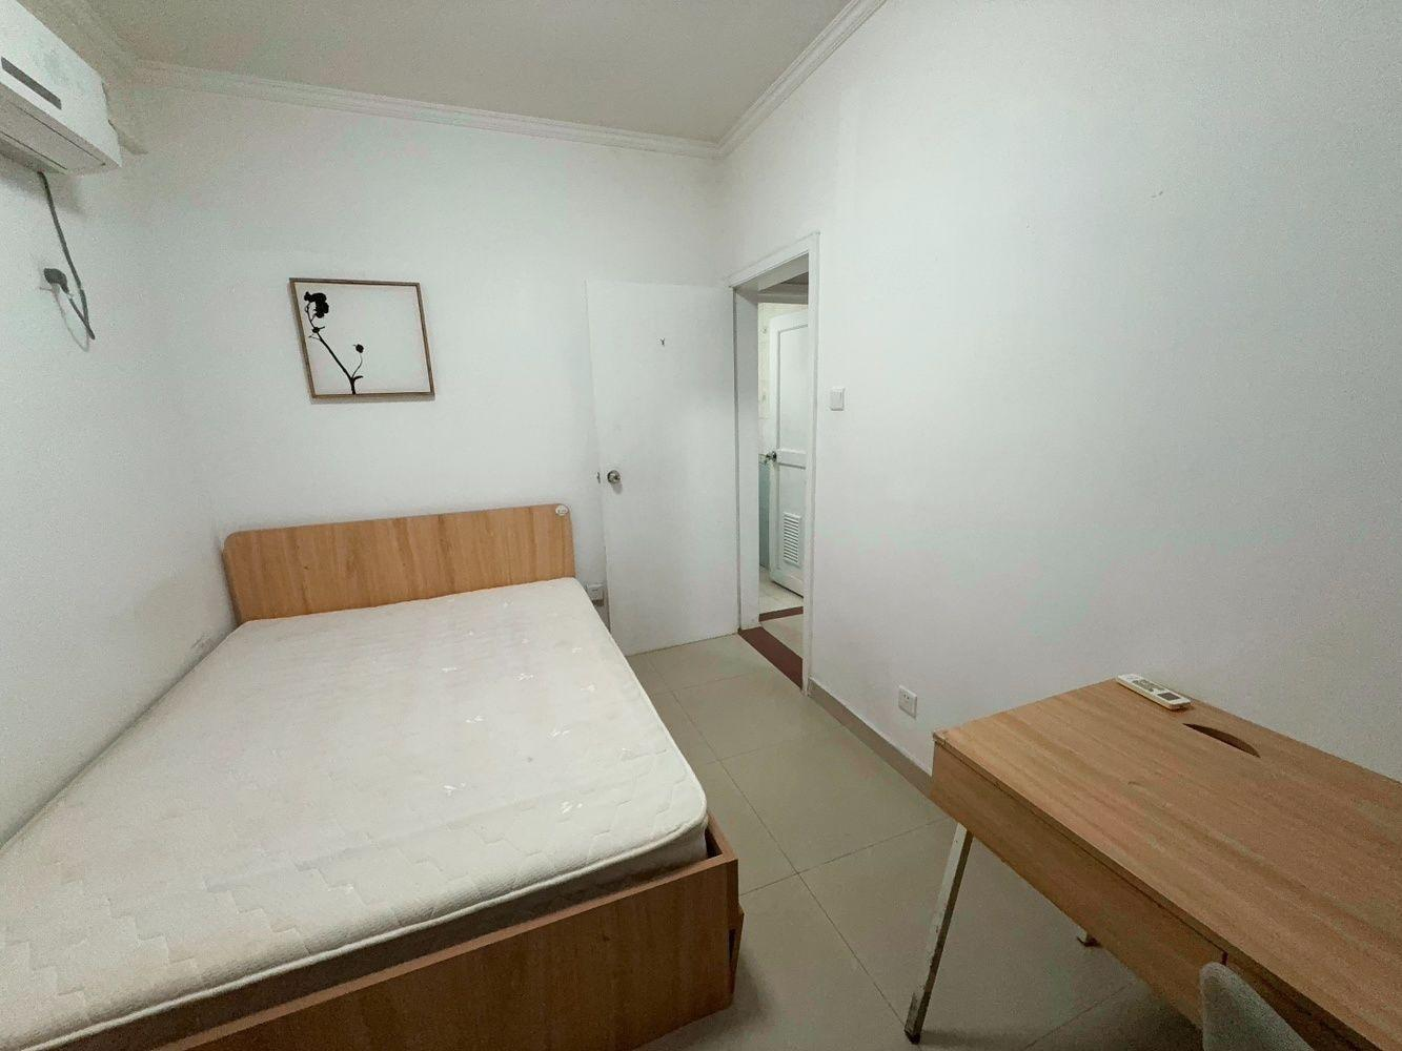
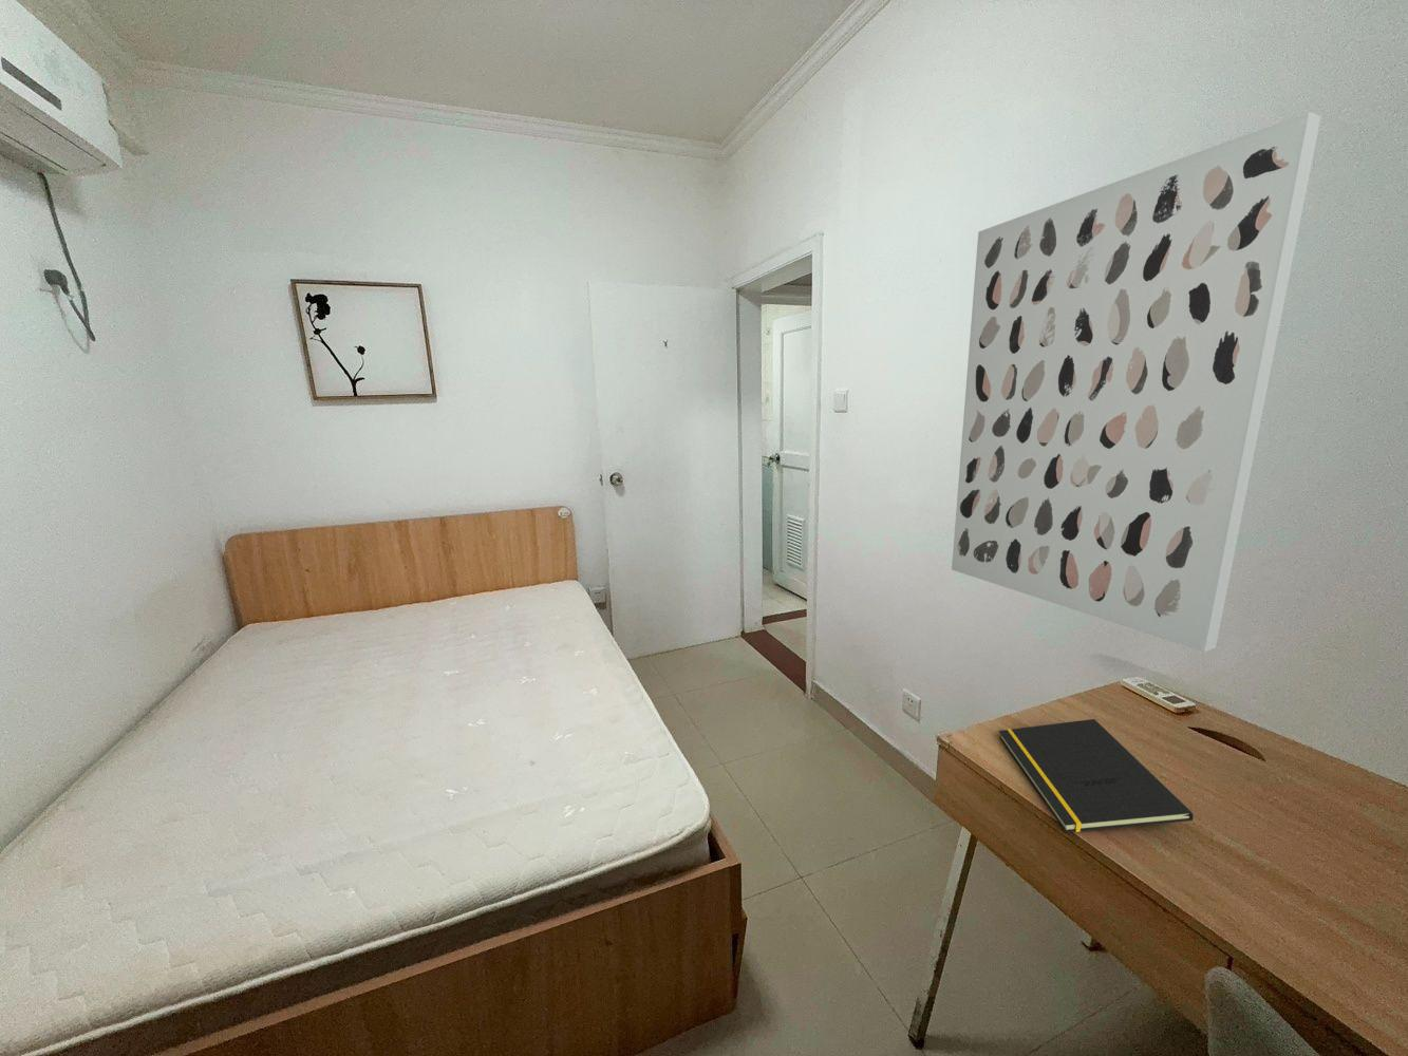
+ wall art (1081, 410)
+ notepad (1082, 769)
